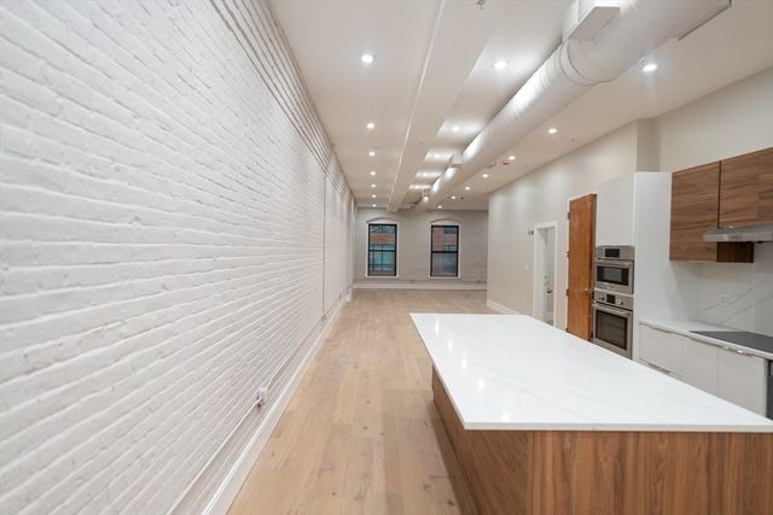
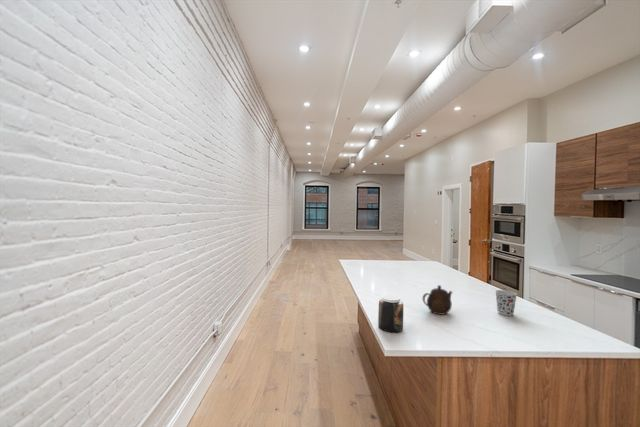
+ jar (390, 312)
+ cup (505, 303)
+ teapot (437, 298)
